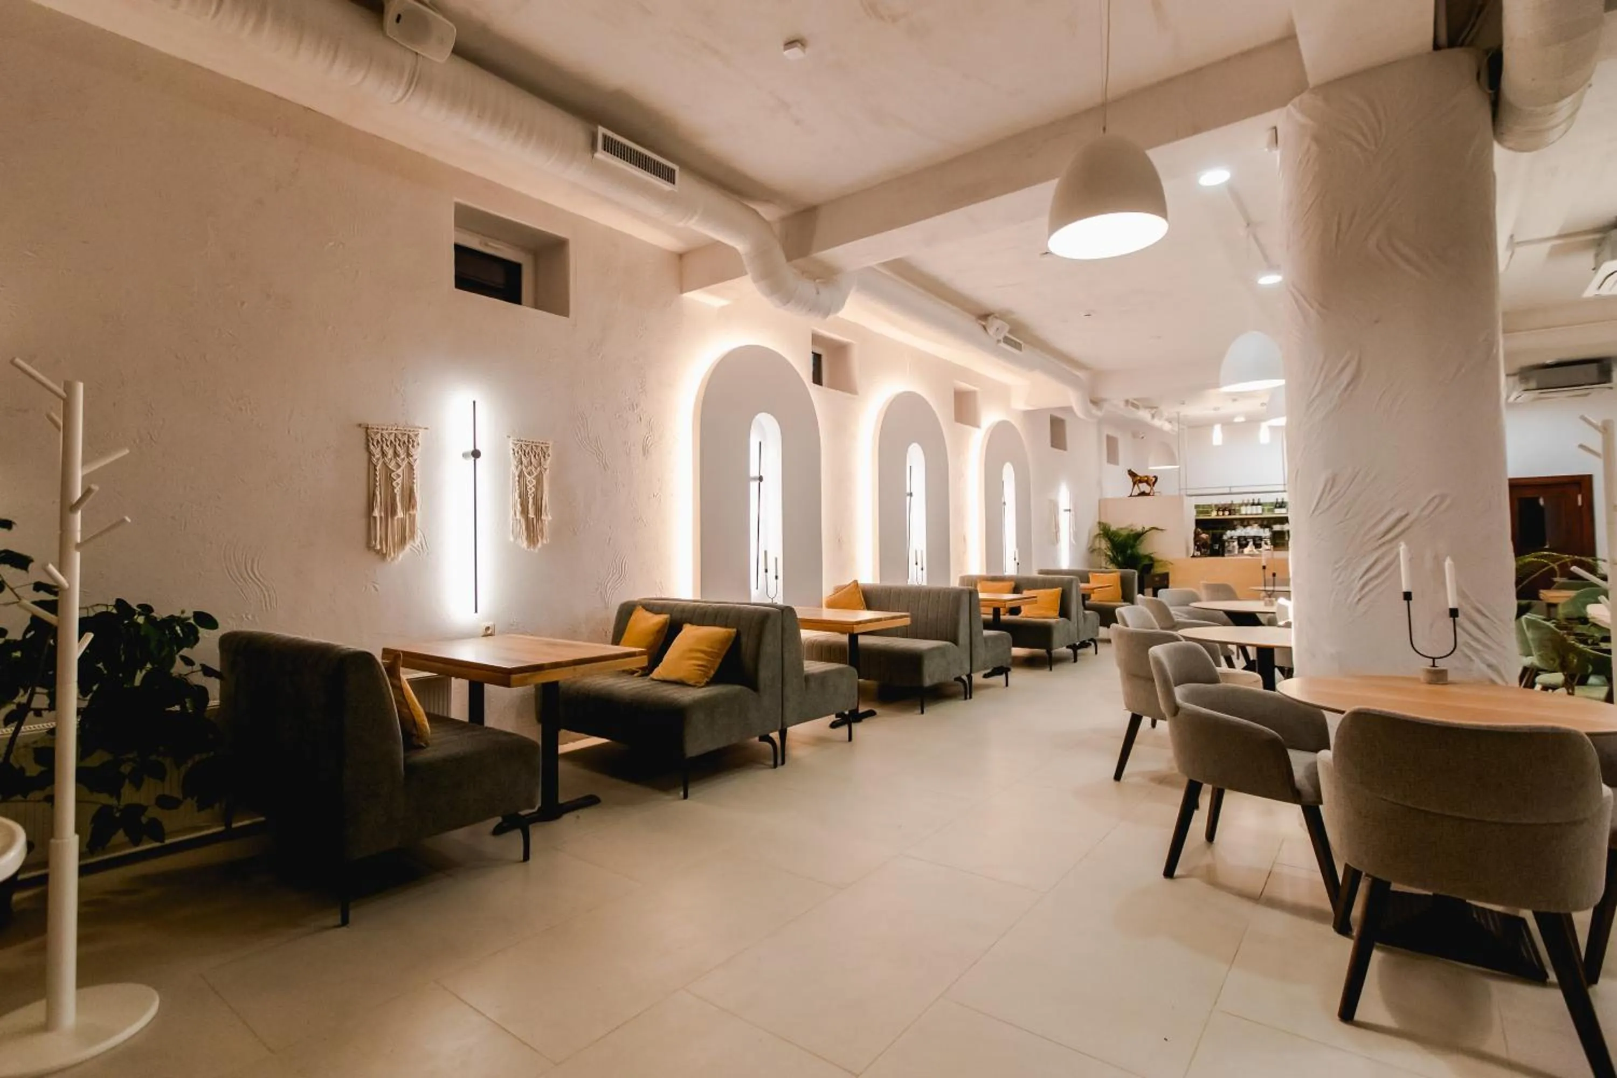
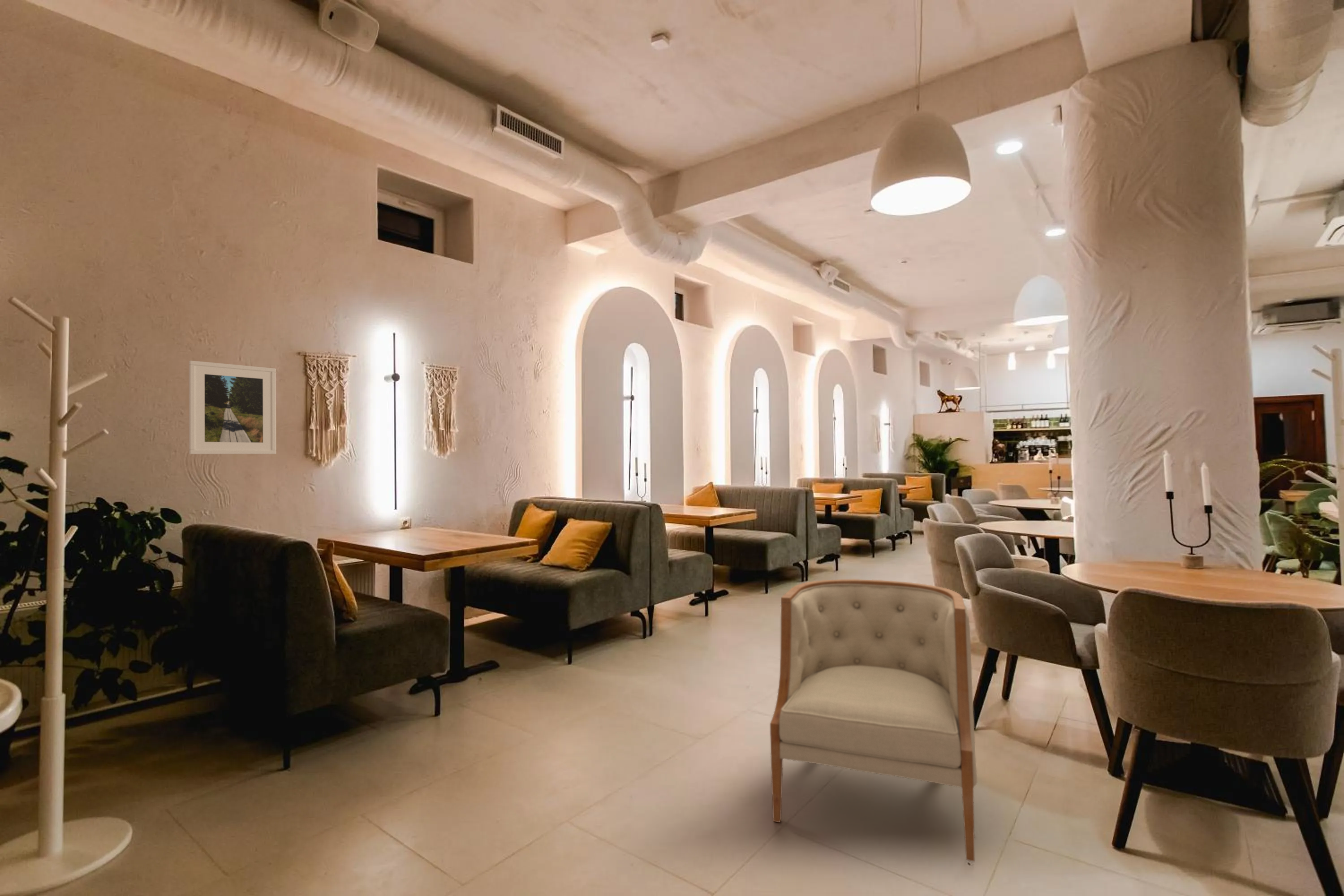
+ chair (874, 693)
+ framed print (234, 409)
